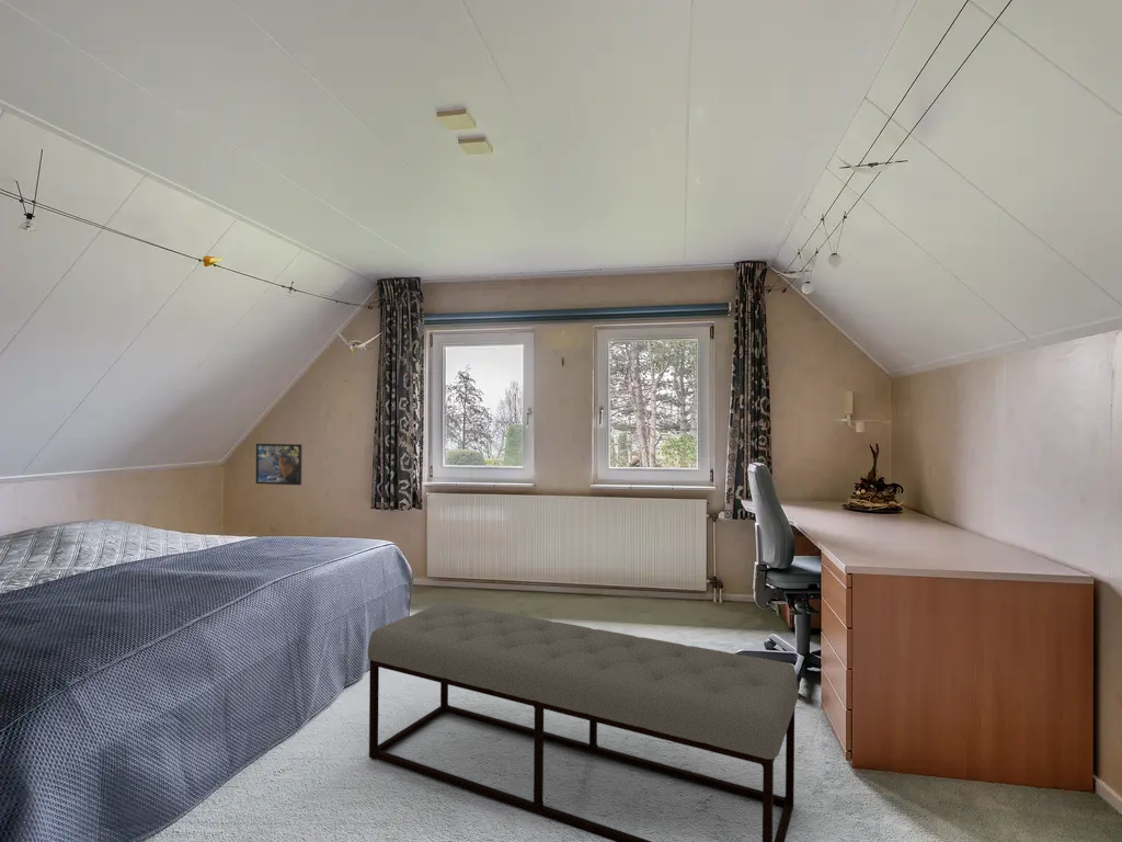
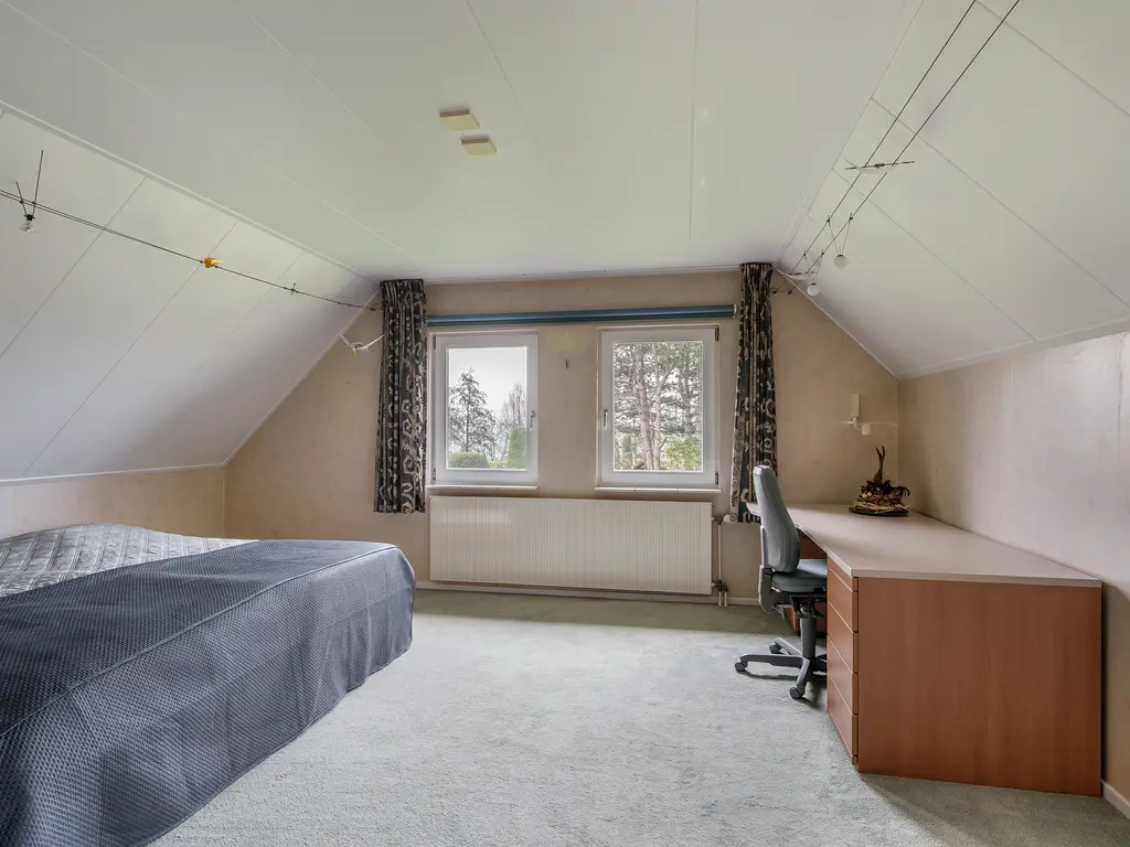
- bench (569, 712)
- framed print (278, 464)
